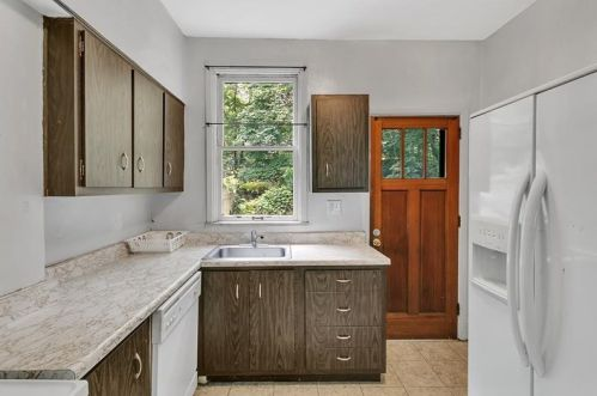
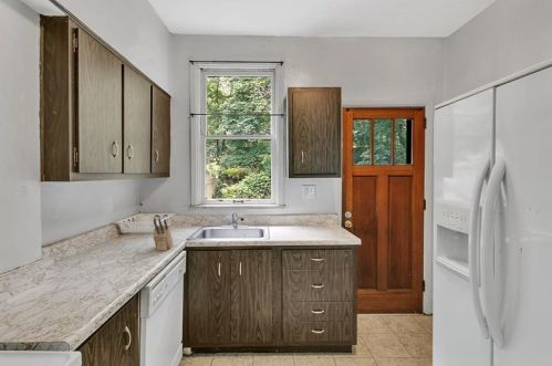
+ knife block (163, 232)
